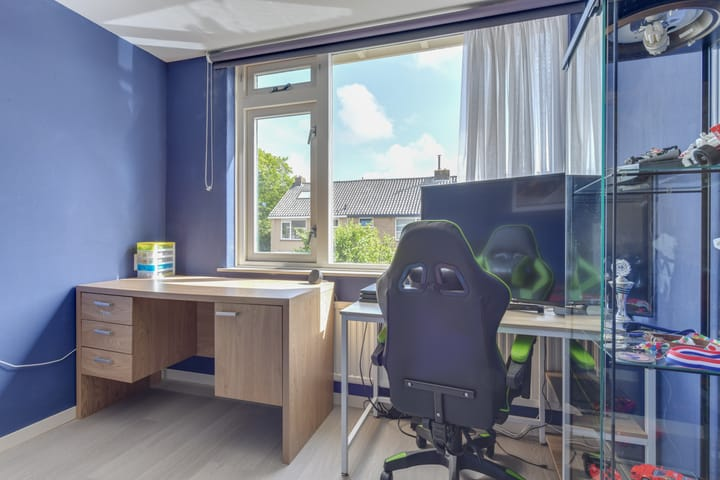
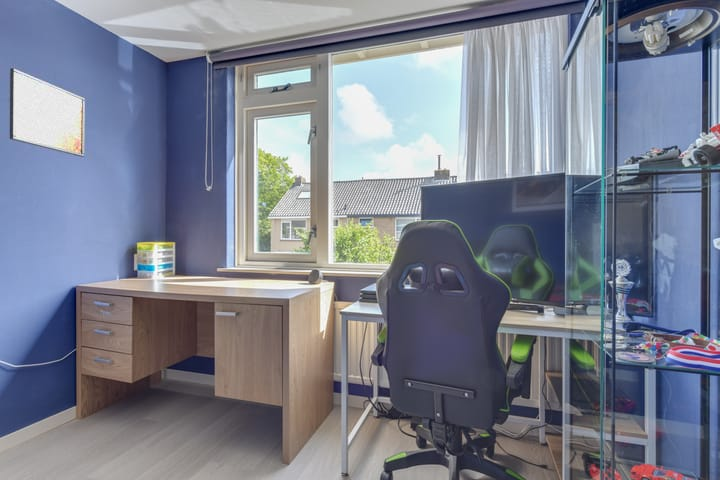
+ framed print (50, 116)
